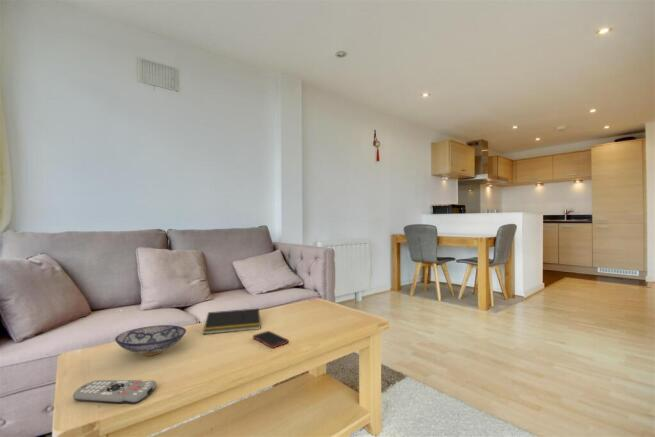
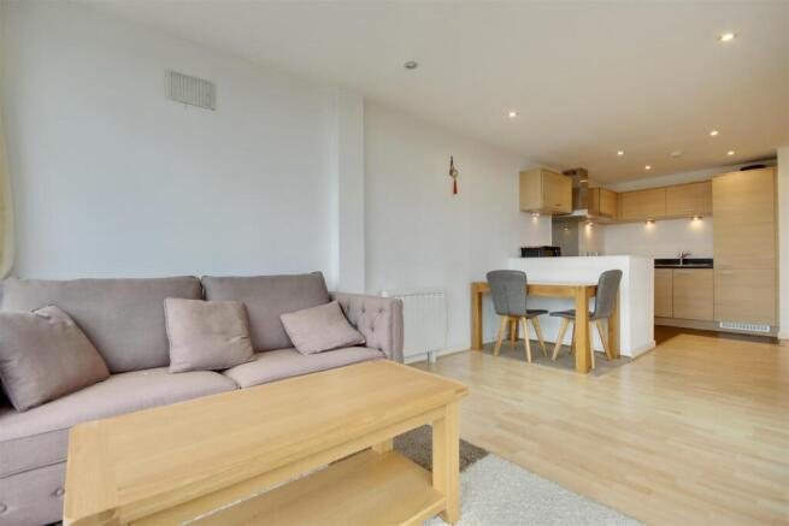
- notepad (233, 320)
- bowl (152, 342)
- remote control (114, 391)
- cell phone (270, 339)
